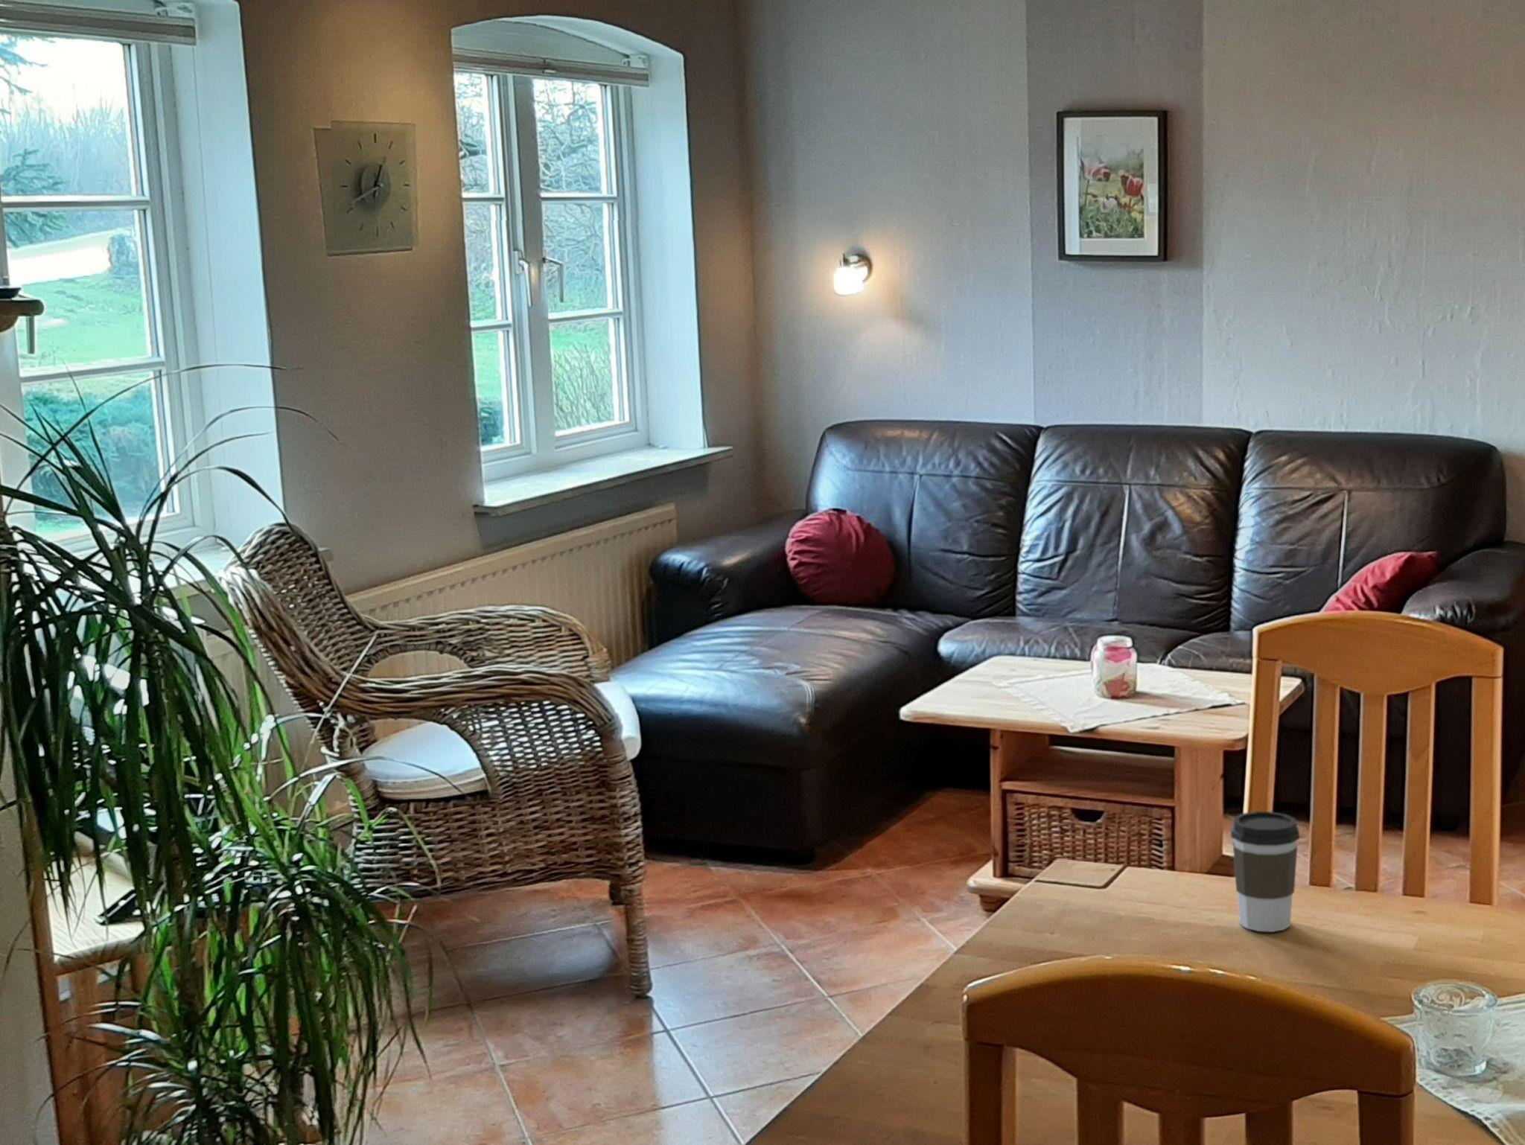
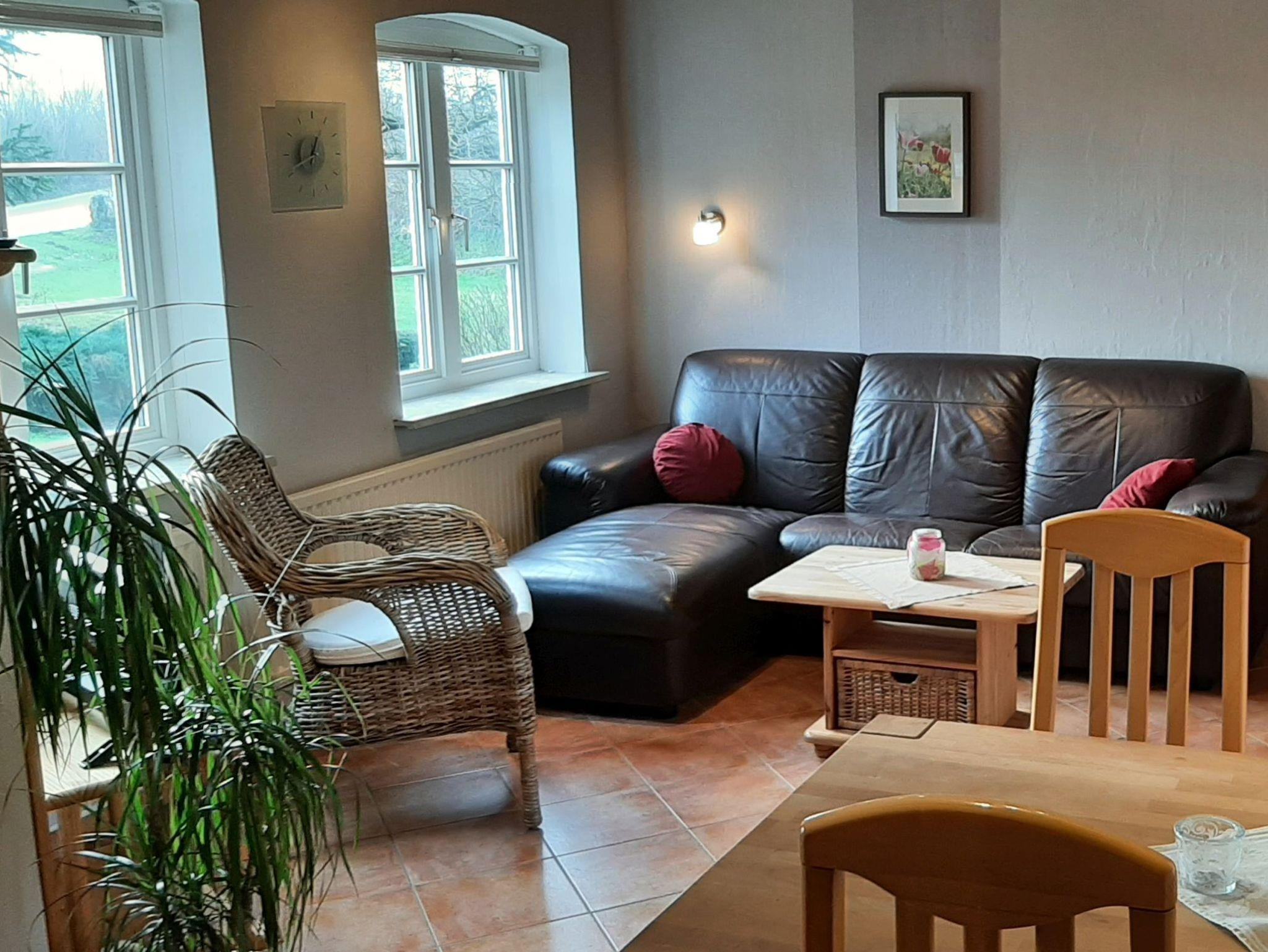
- coffee cup (1264, 872)
